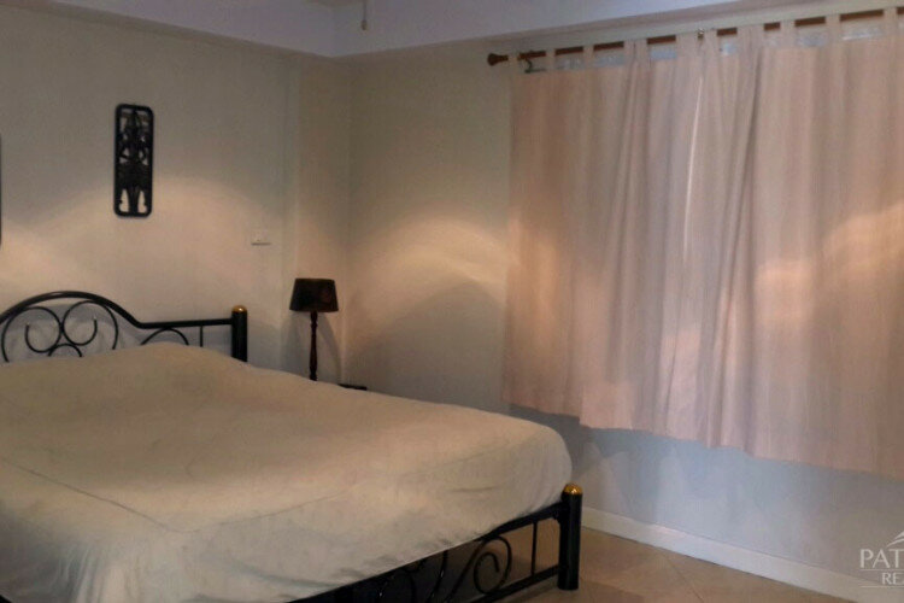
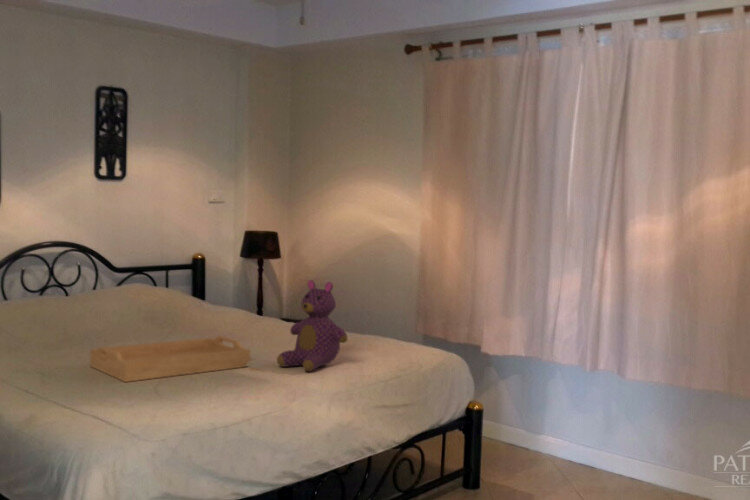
+ teddy bear (310, 324)
+ serving tray (171, 355)
